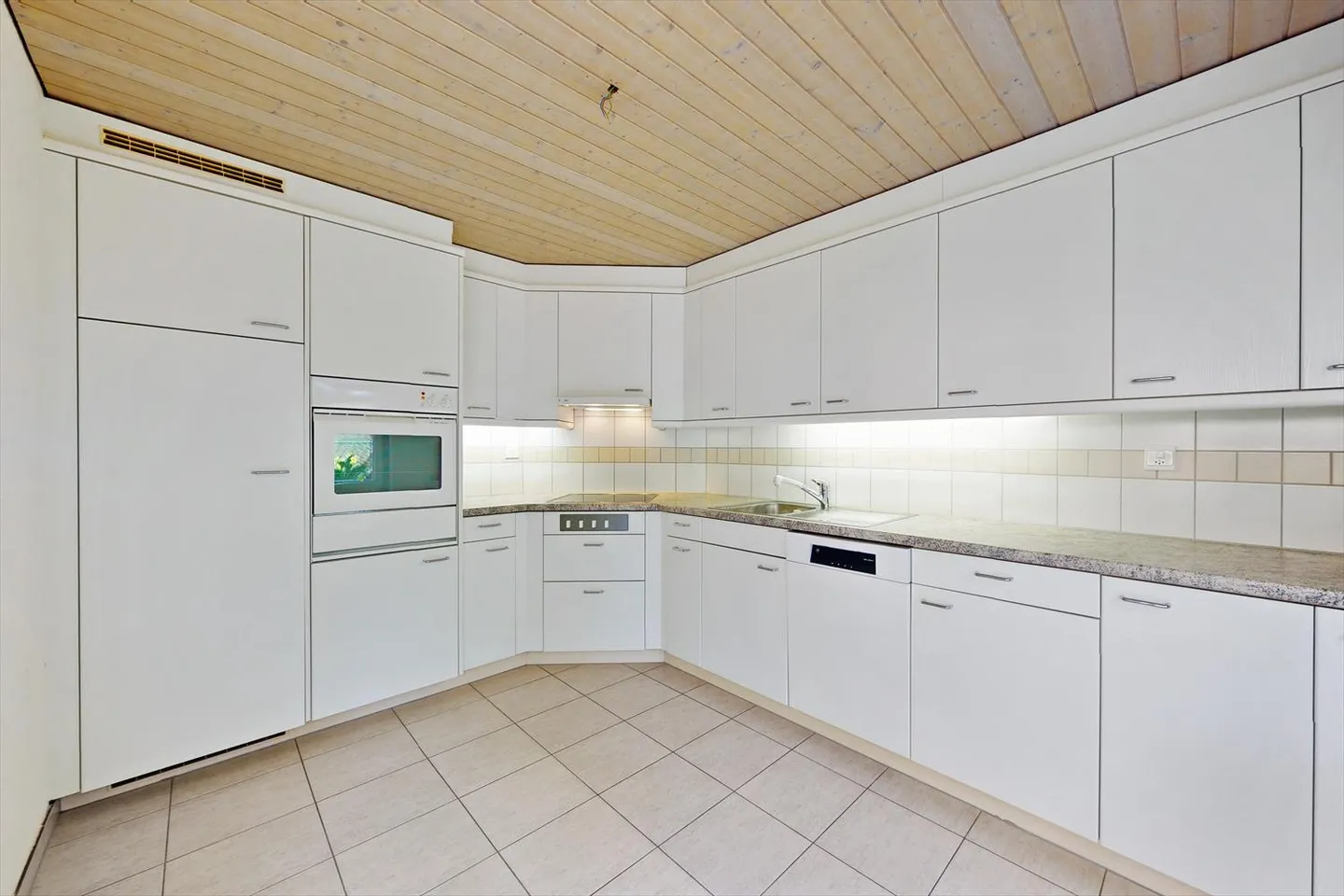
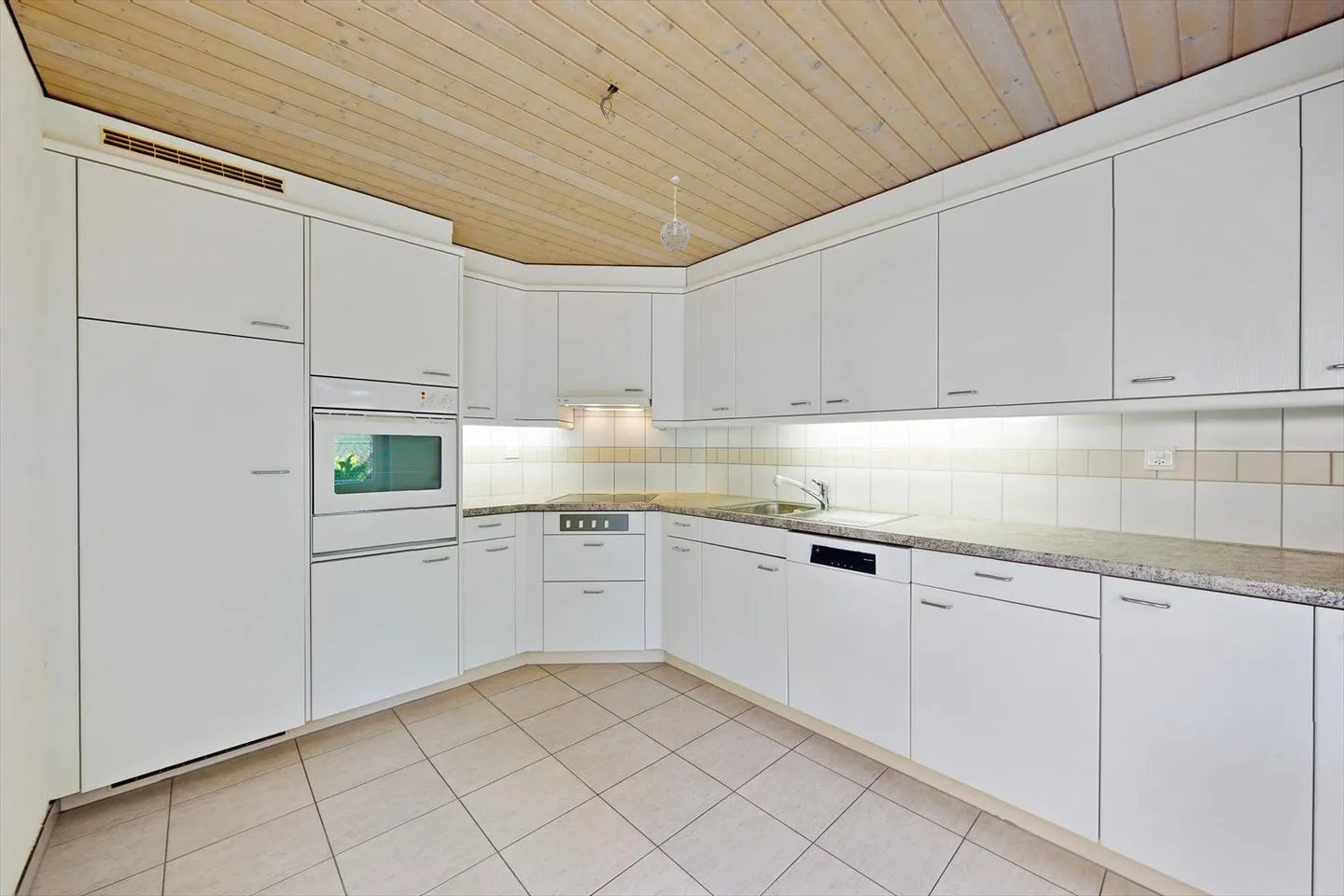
+ pendant light (675, 214)
